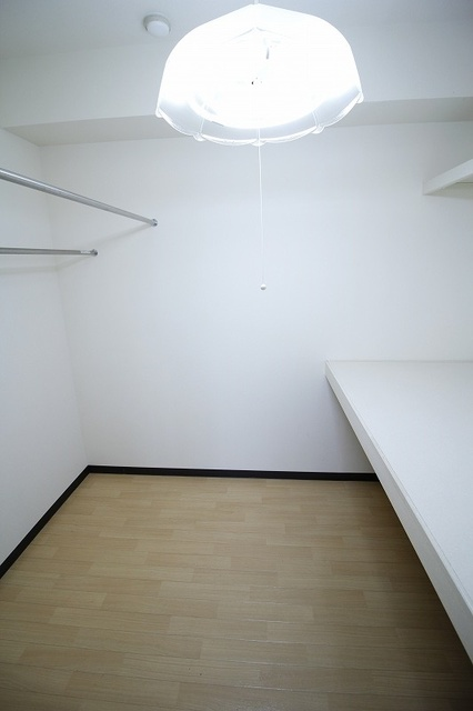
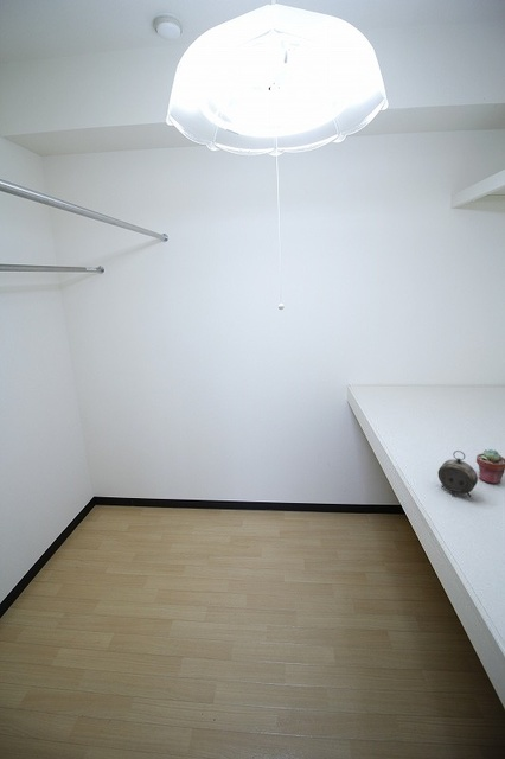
+ alarm clock (456, 472)
+ potted succulent (491, 464)
